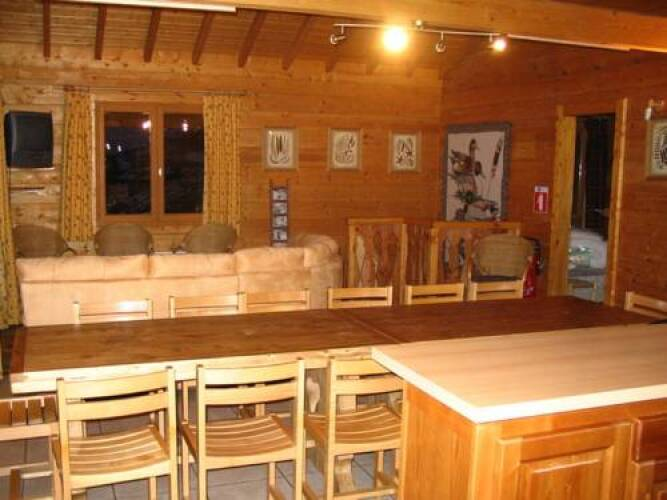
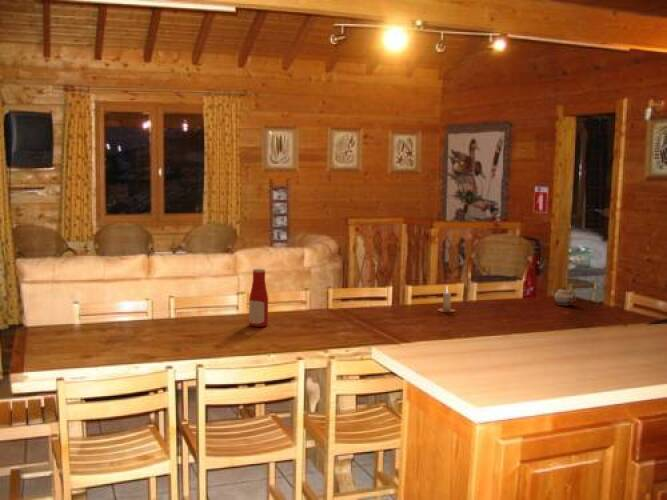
+ candle (446, 298)
+ teapot (563, 295)
+ bottle (258, 297)
